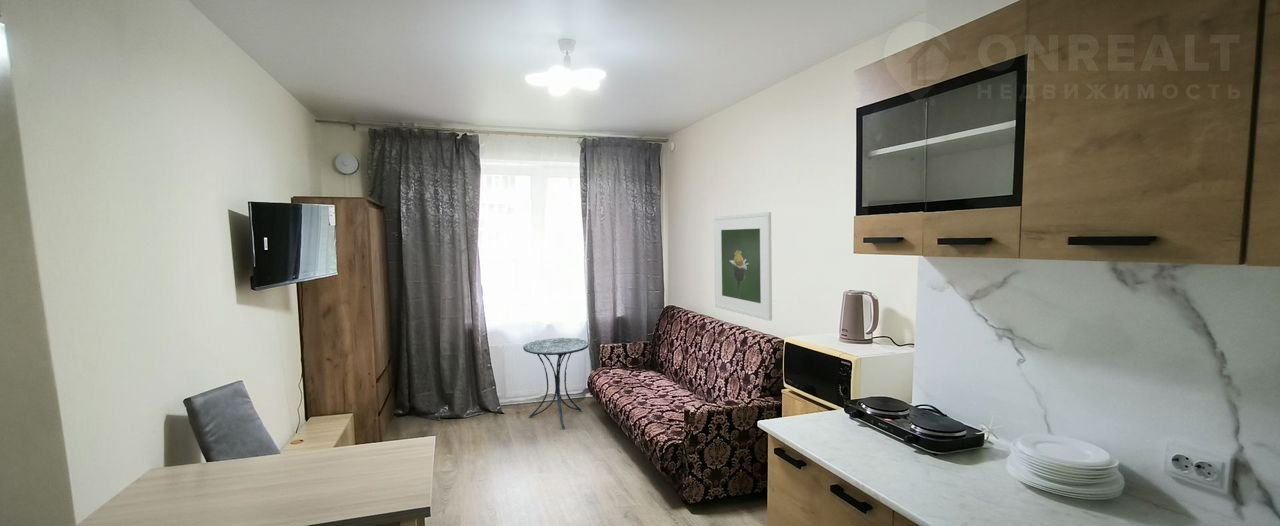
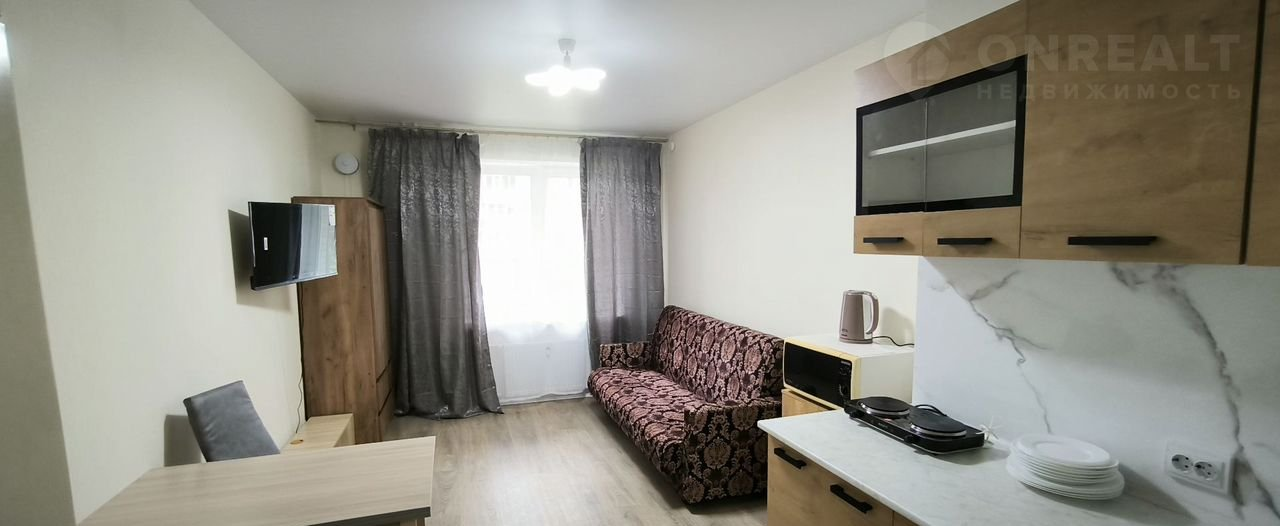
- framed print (740, 264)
- side table (557, 381)
